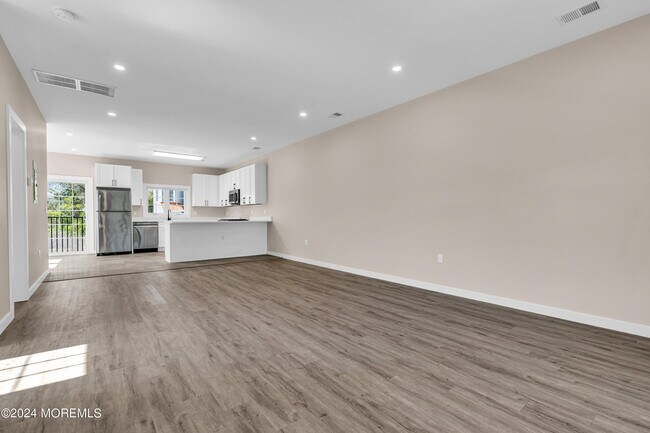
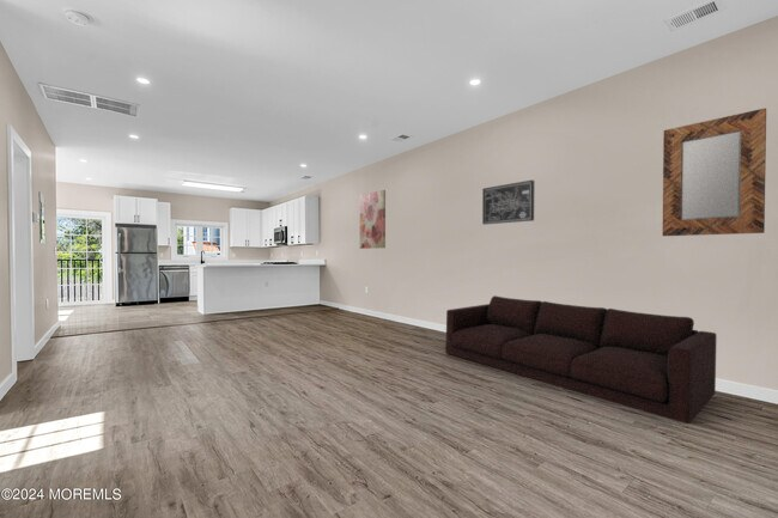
+ wall art (371, 220)
+ sofa (557, 339)
+ home mirror (710, 177)
+ wall art (506, 203)
